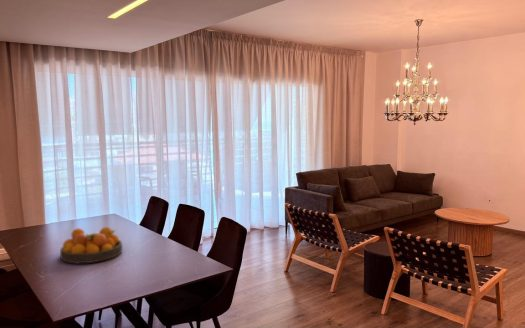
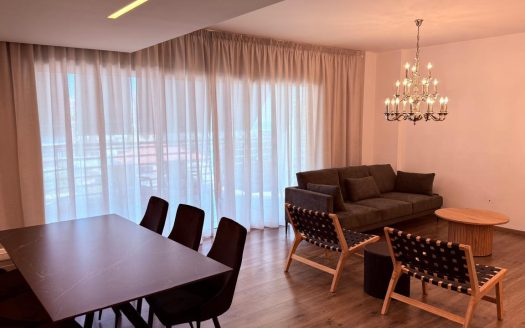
- fruit bowl (91, 241)
